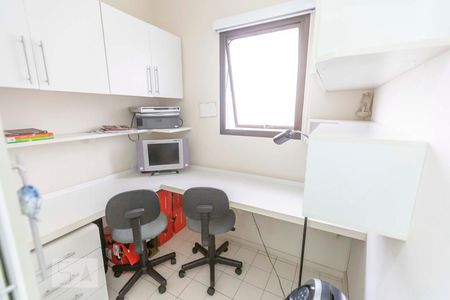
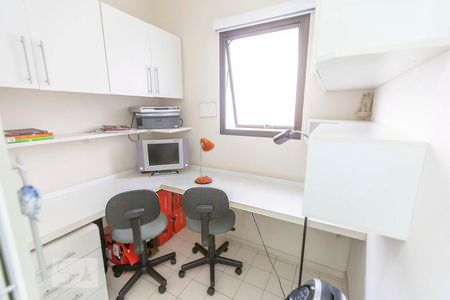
+ desk lamp (200, 159)
